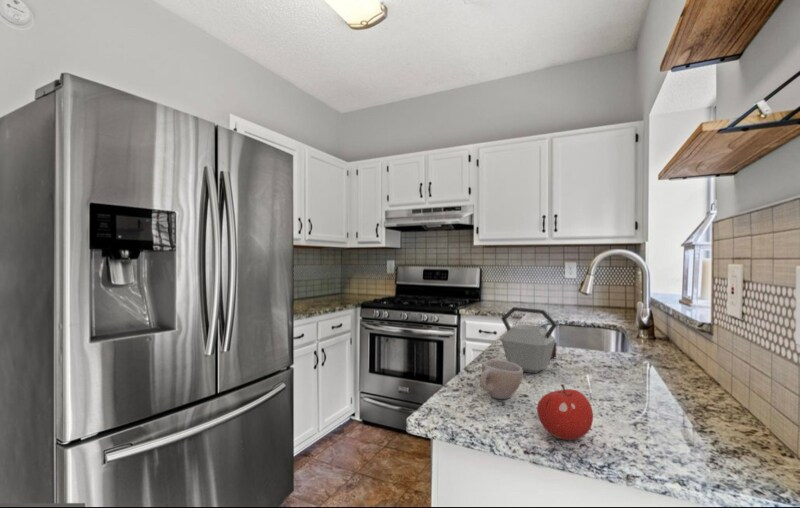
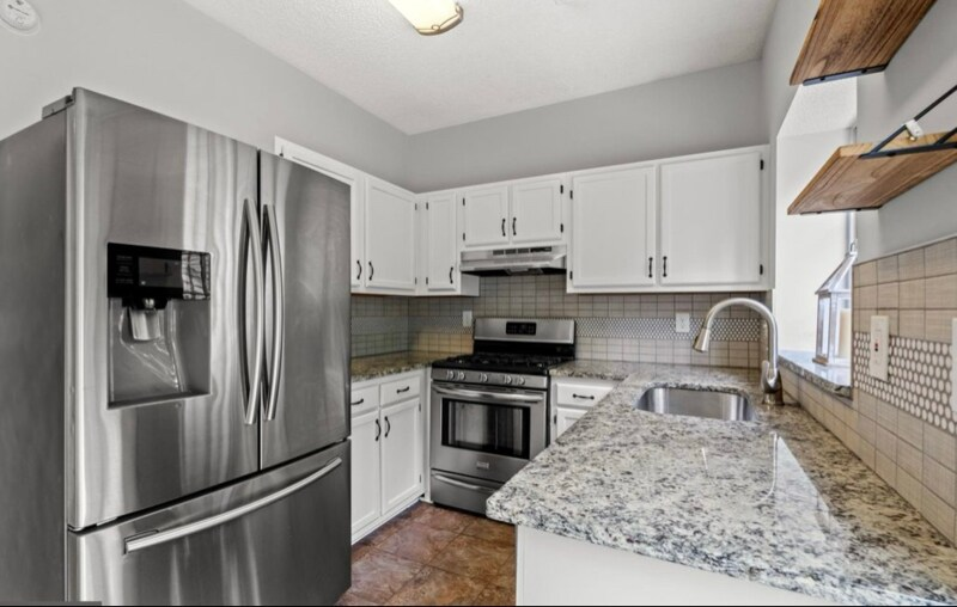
- kettle (536, 335)
- fruit (564, 410)
- cup (498, 381)
